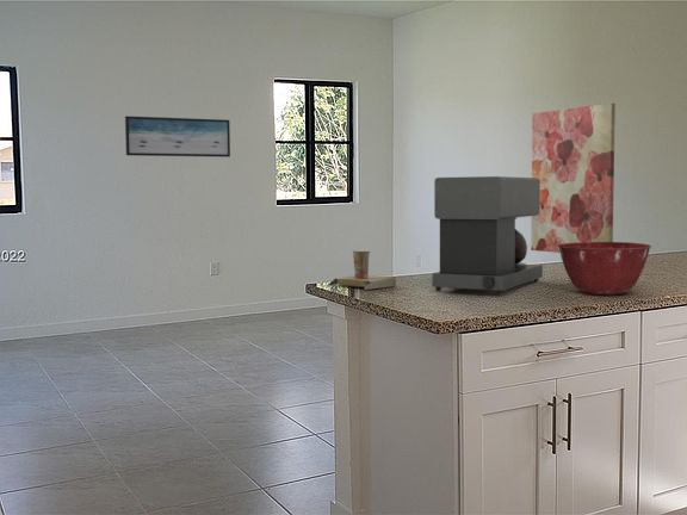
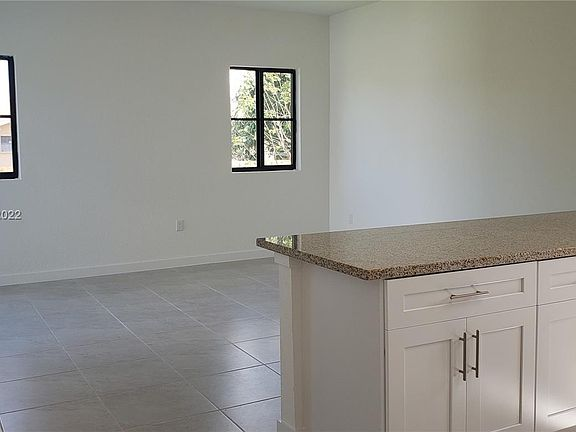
- coffee maker (489, 231)
- cup (360, 268)
- wall art (570, 181)
- wall art (179, 137)
- mixing bowl (602, 268)
